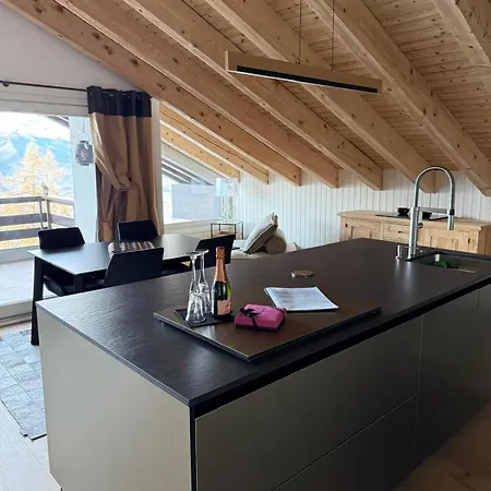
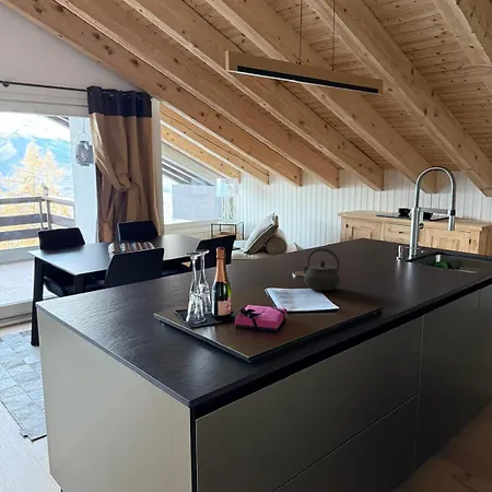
+ kettle (319, 268)
